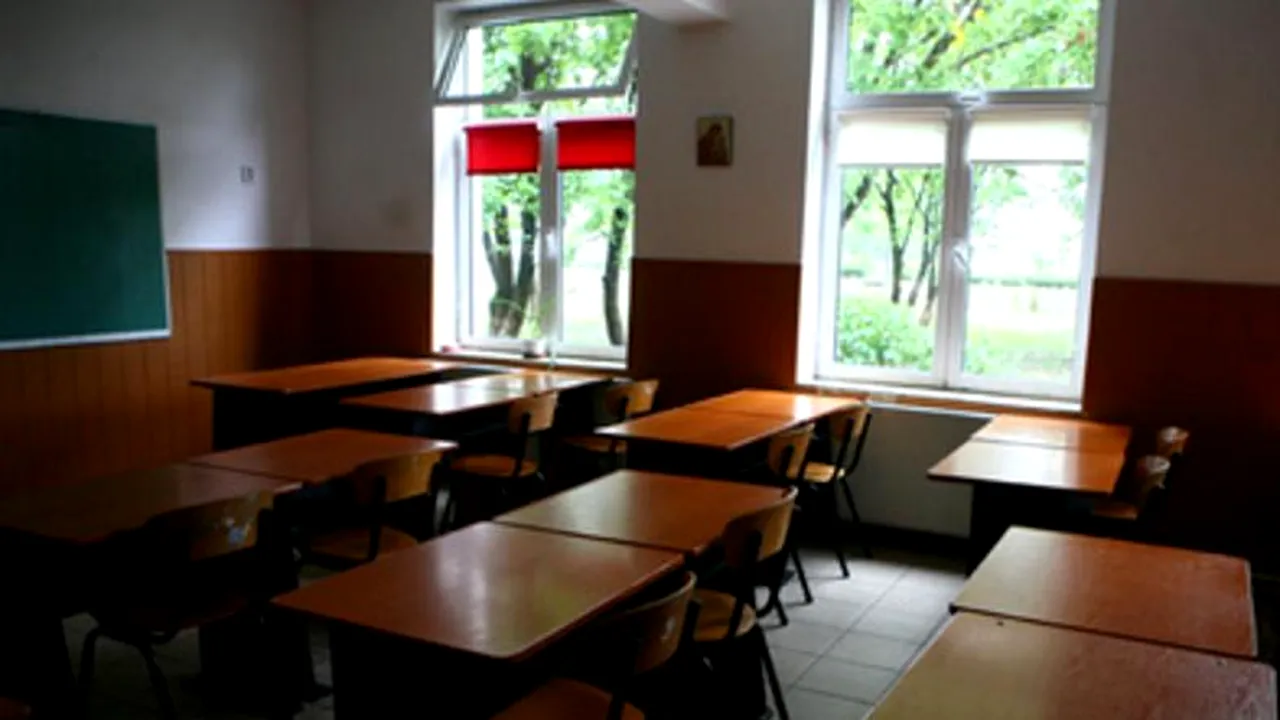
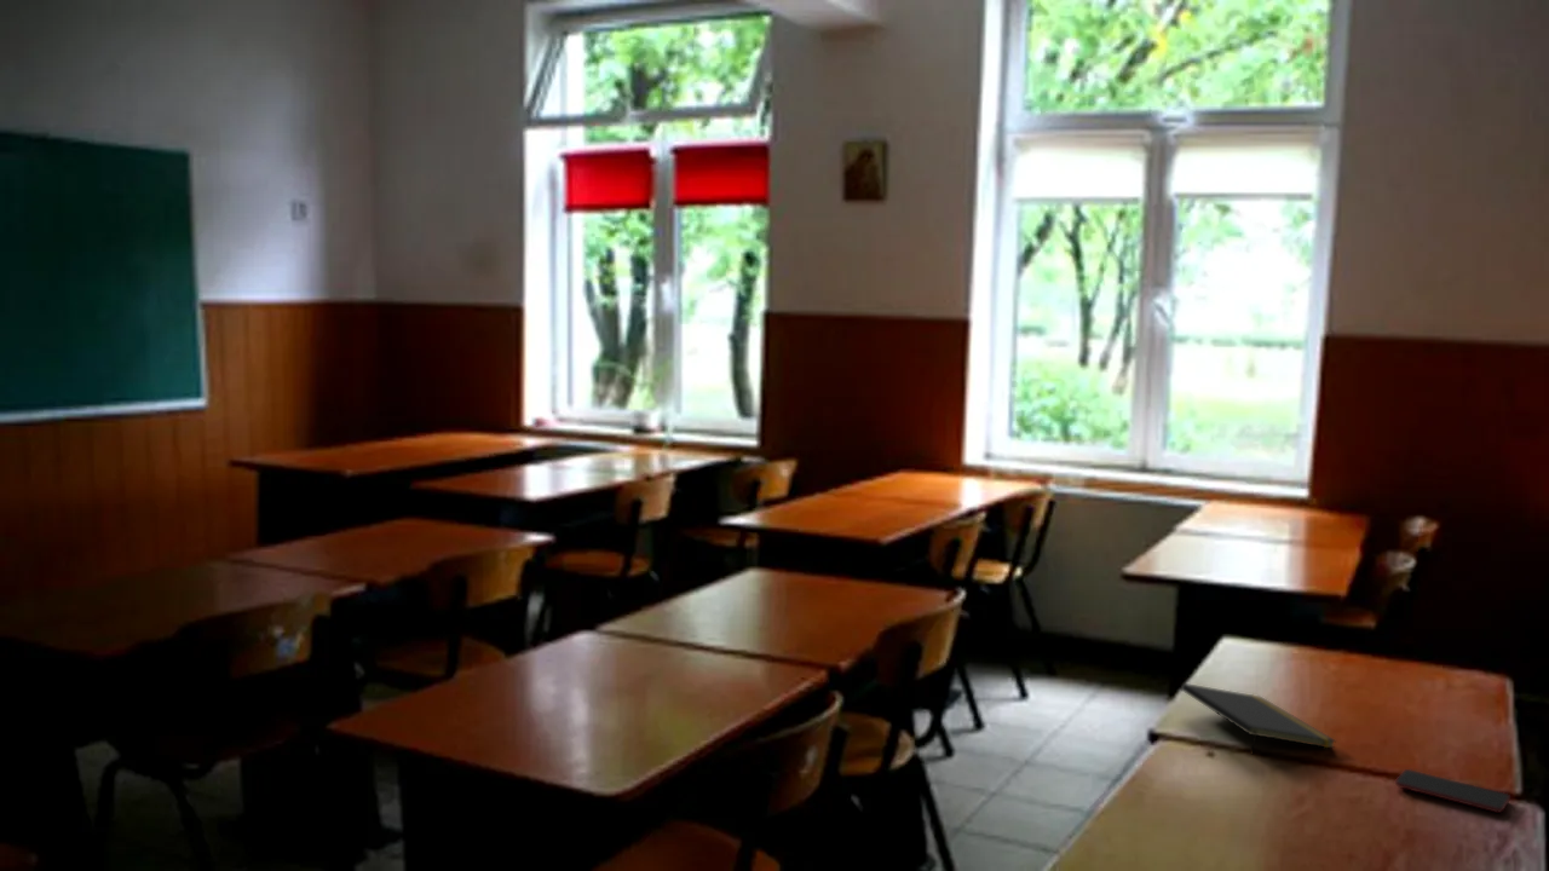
+ smartphone (1451, 790)
+ notepad (1255, 714)
